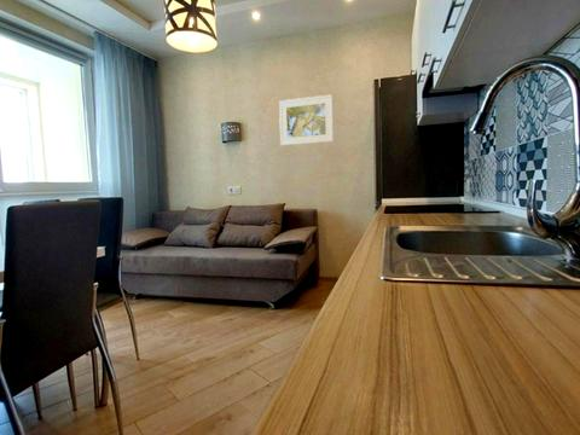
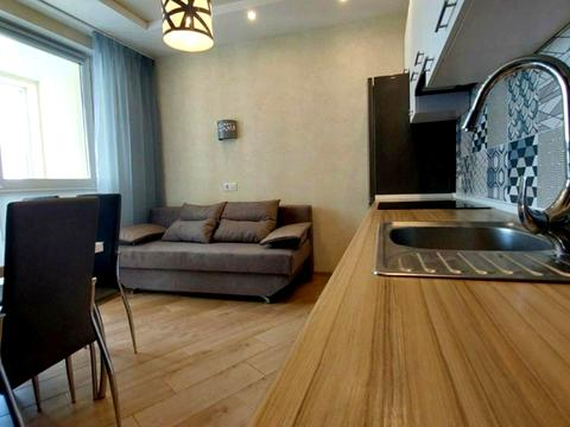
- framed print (306, 121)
